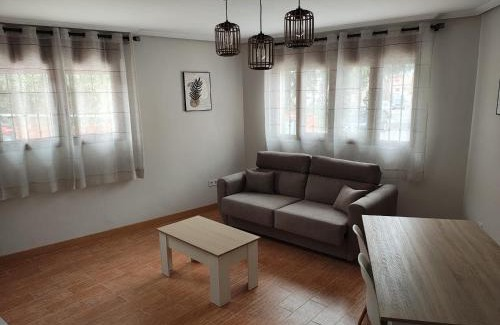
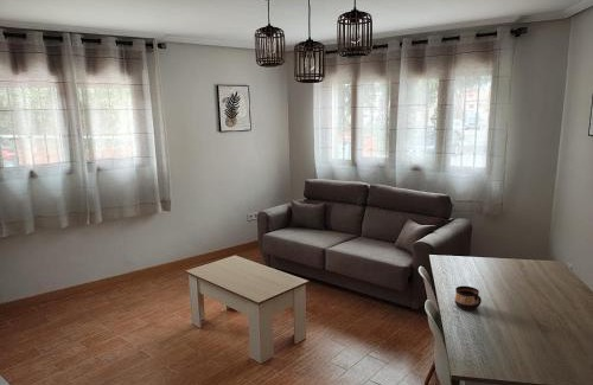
+ cup (466, 299)
